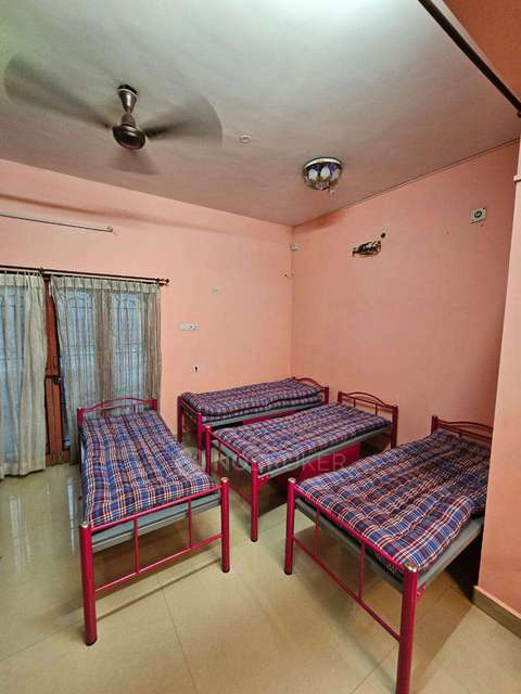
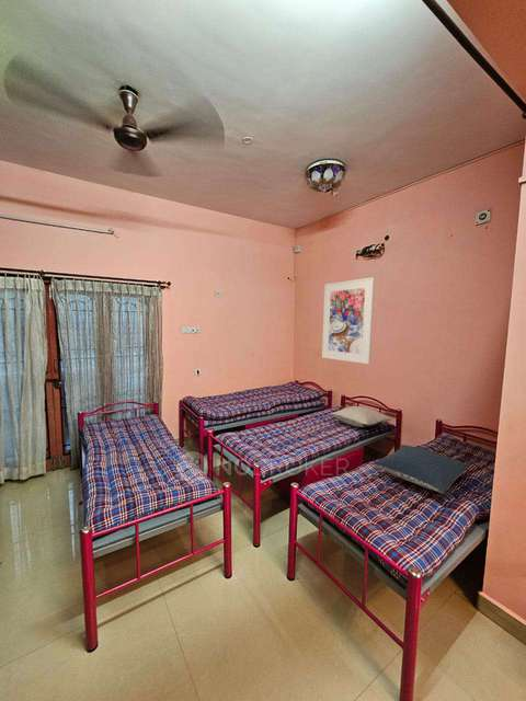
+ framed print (345, 321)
+ pillow (420, 464)
+ pillow (359, 415)
